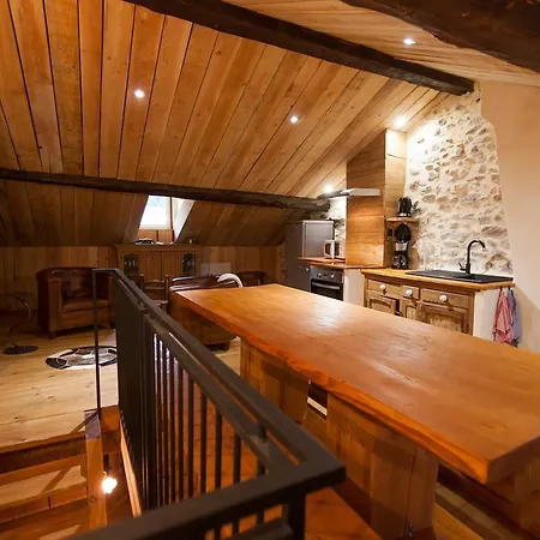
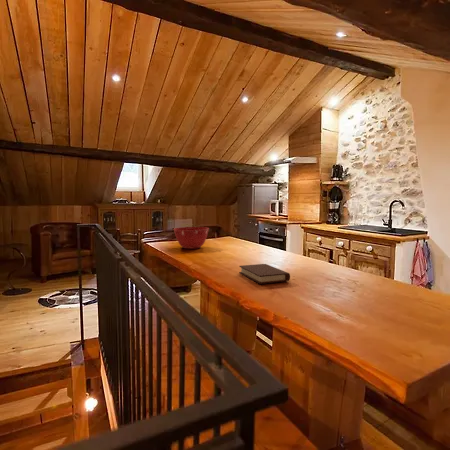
+ book (263, 272)
+ mixing bowl (191, 237)
